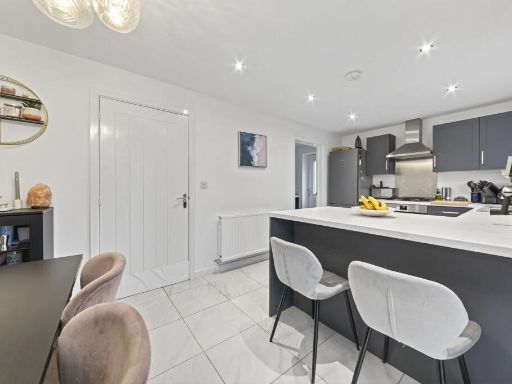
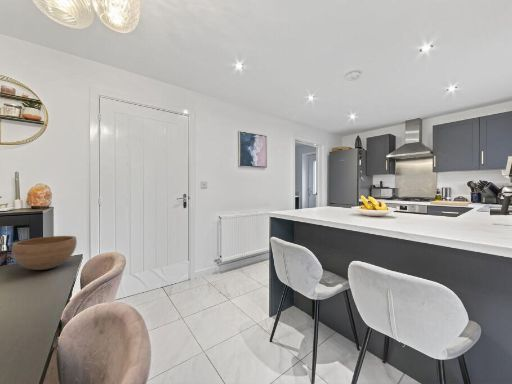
+ bowl (46, 254)
